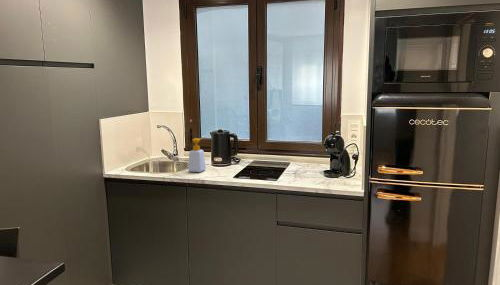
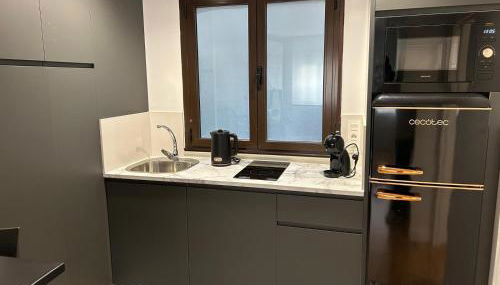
- soap bottle (198, 154)
